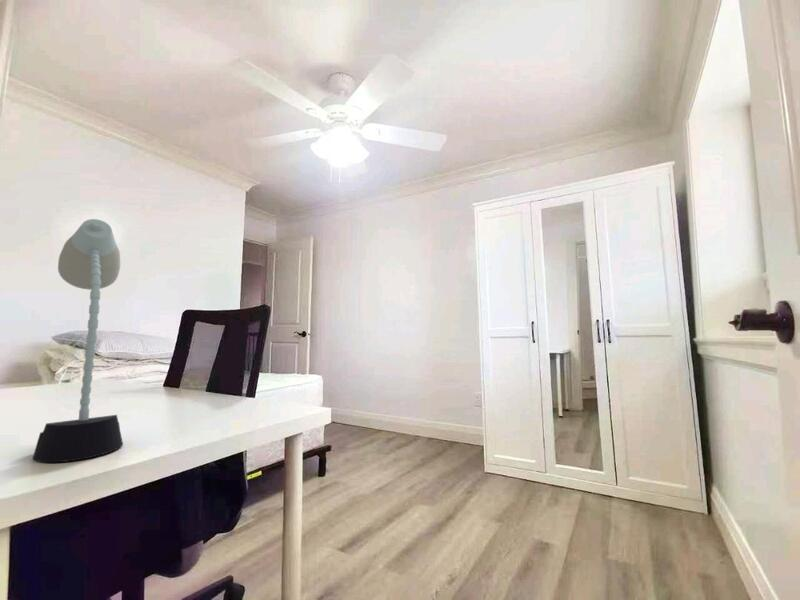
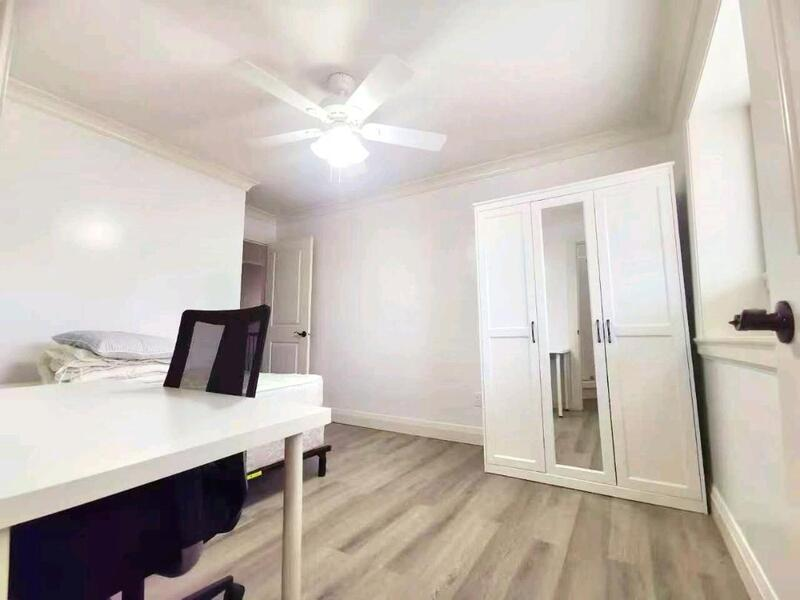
- desk lamp (88, 331)
